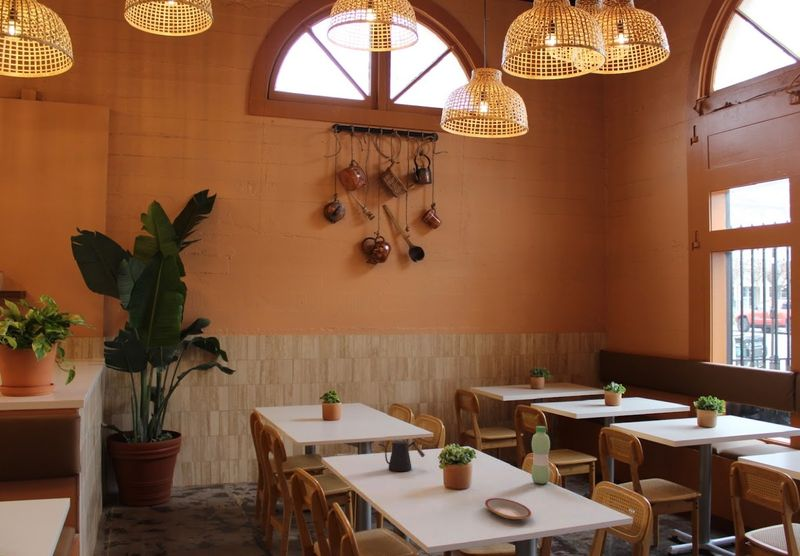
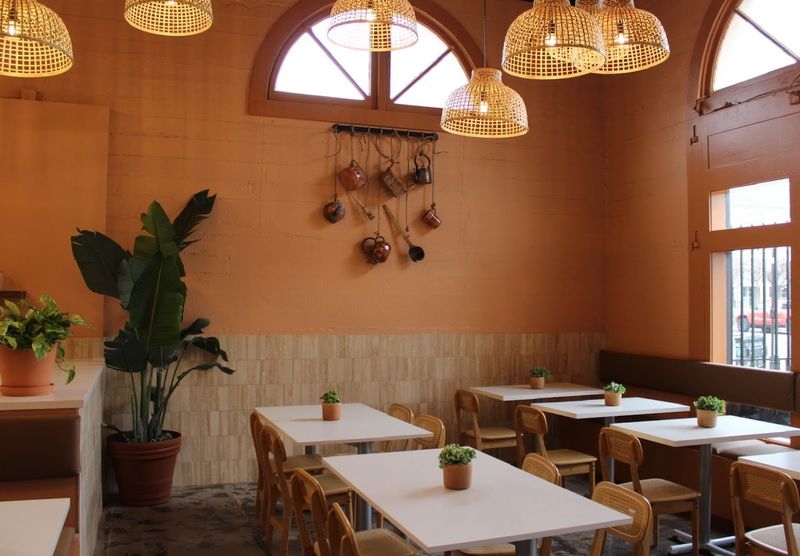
- plate (507, 510)
- water bottle (540, 454)
- kettle (401, 455)
